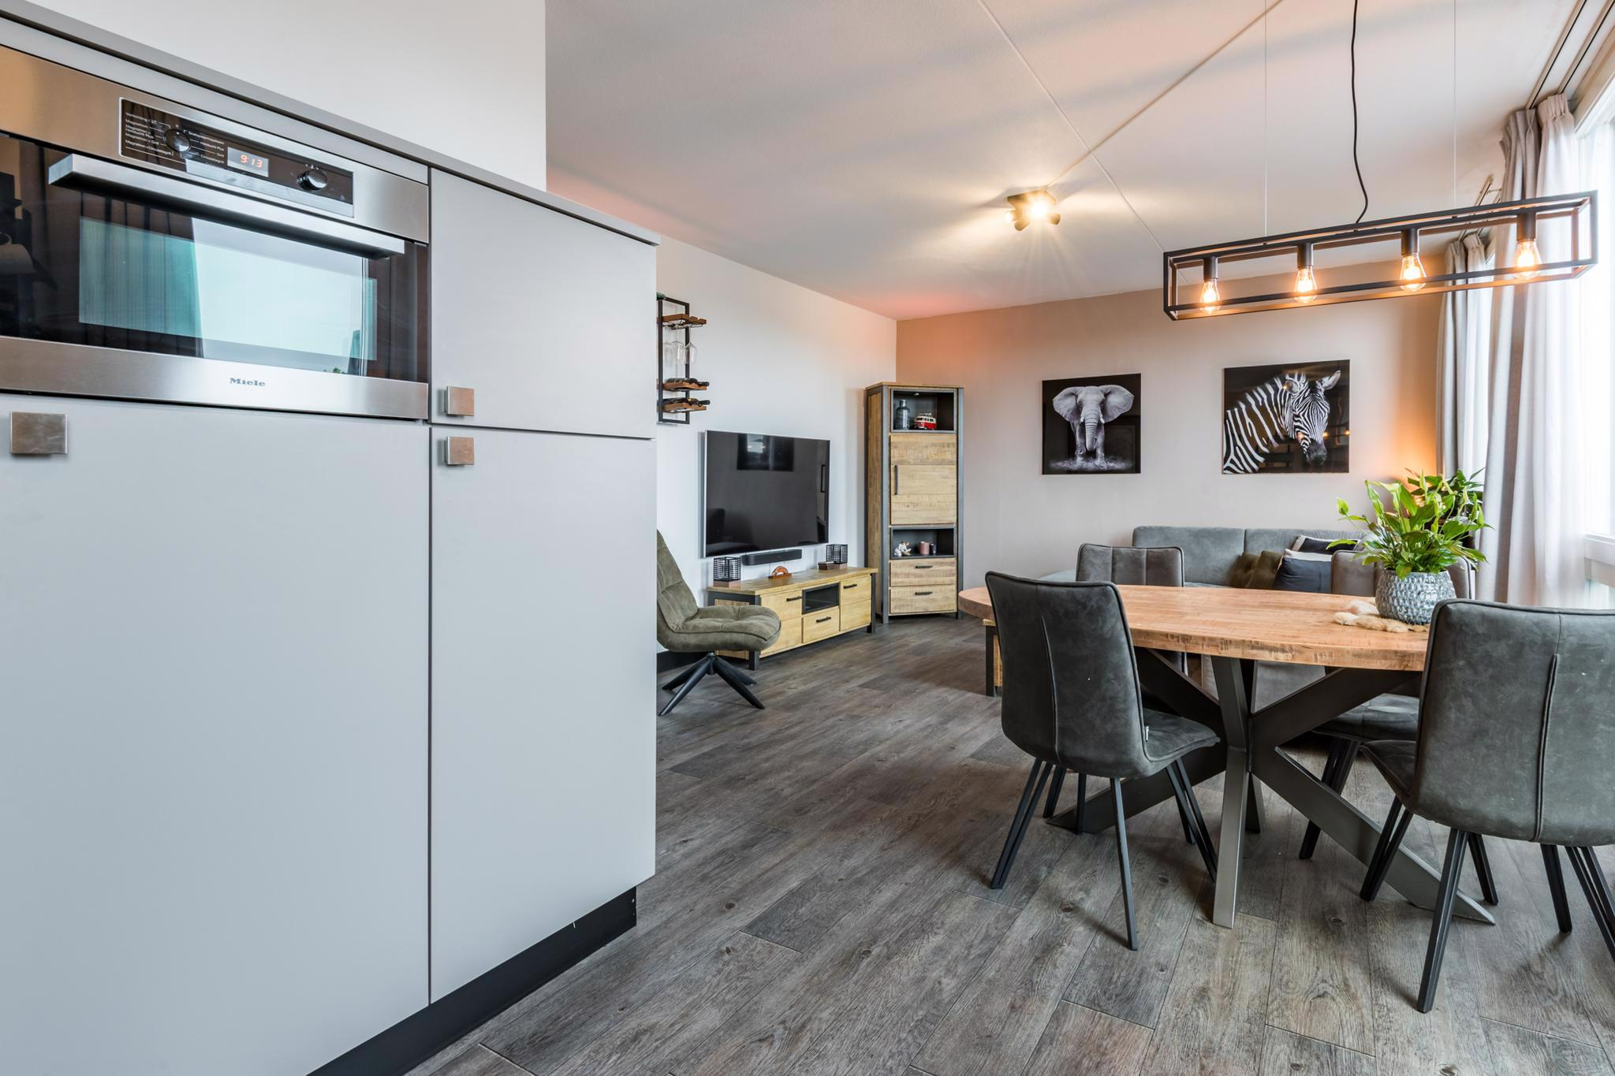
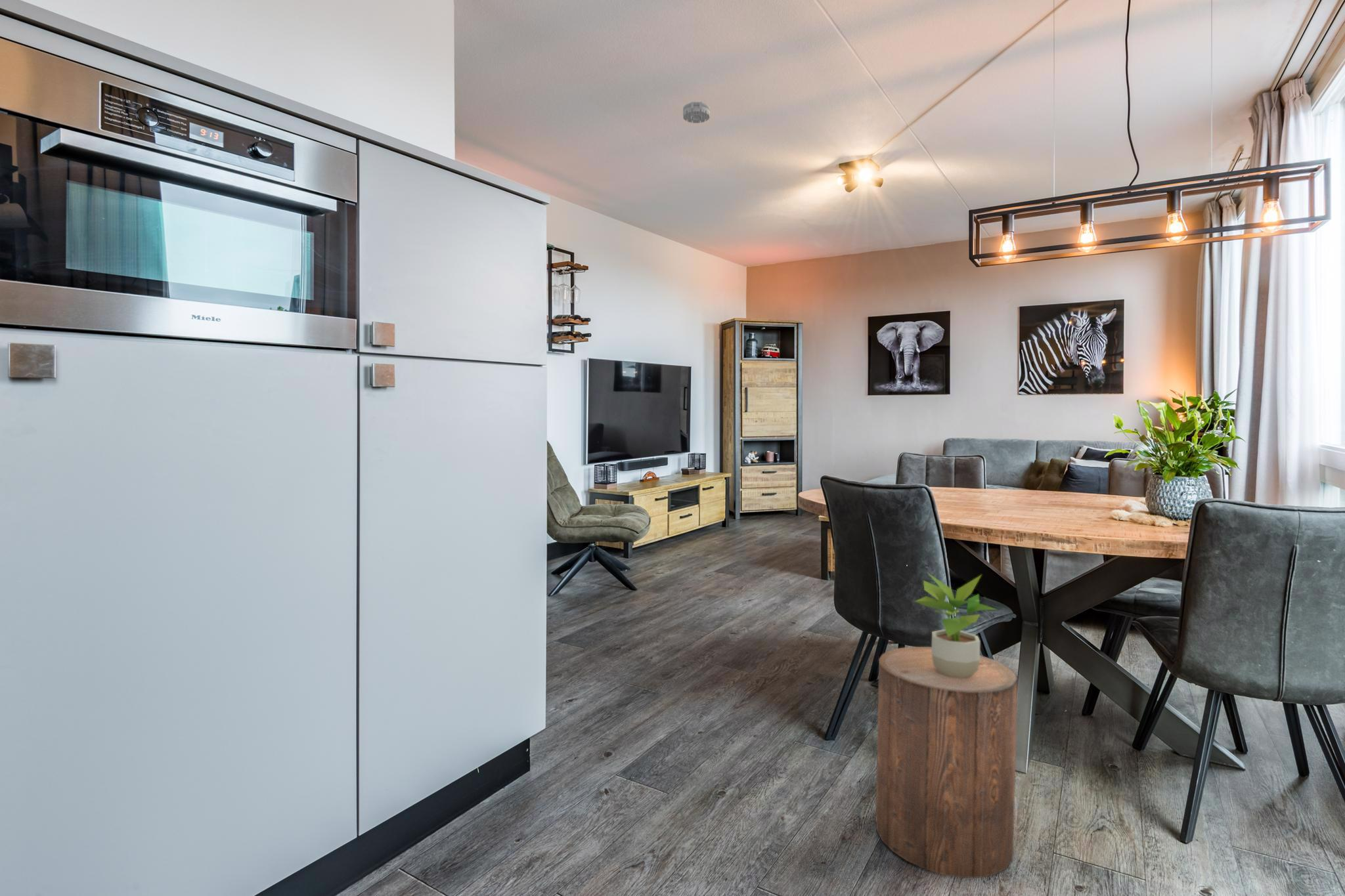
+ smoke detector (696, 112)
+ stool (944, 752)
+ potted plant (947, 624)
